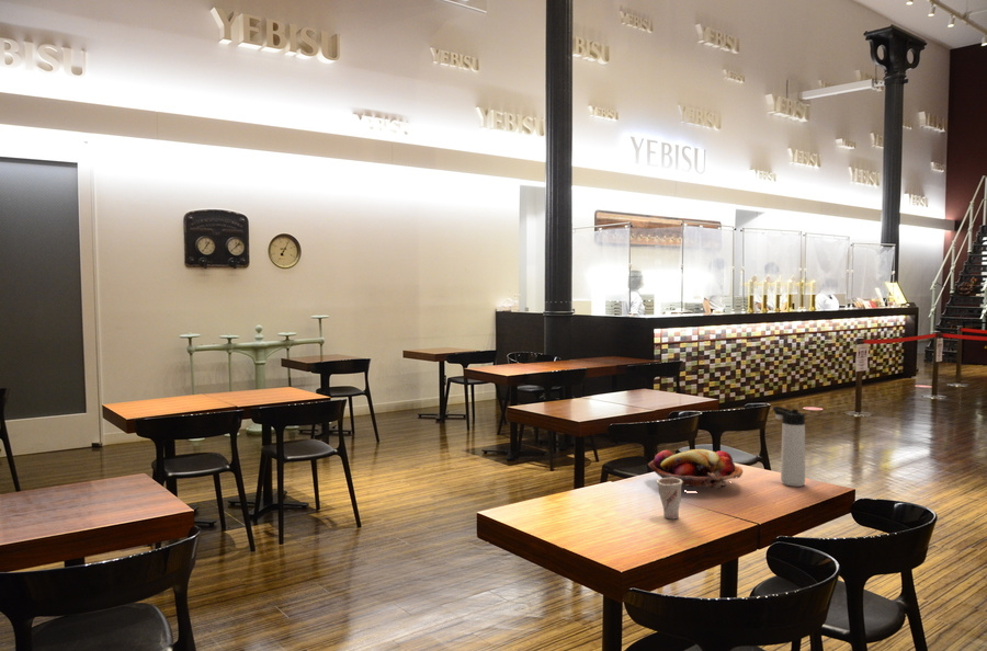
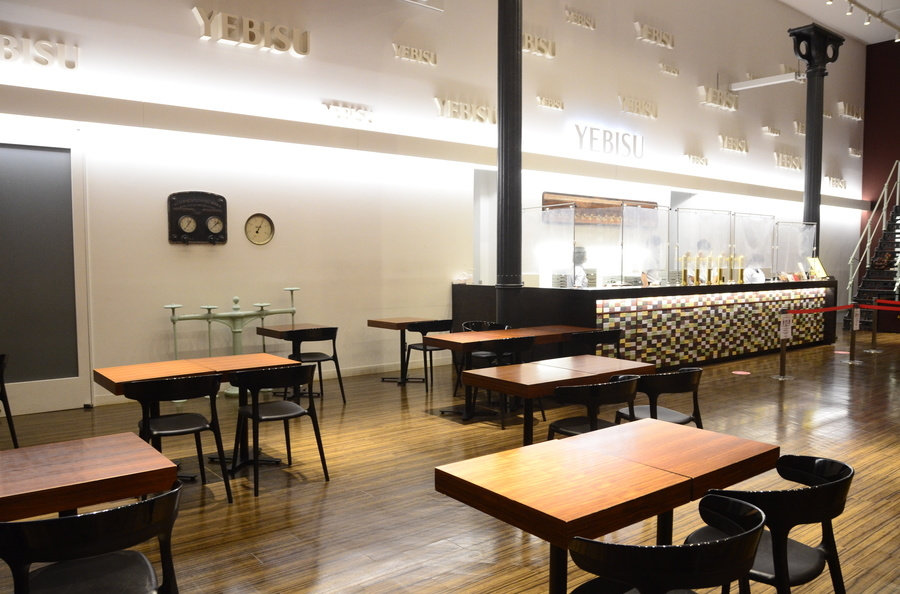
- fruit basket (696, 466)
- cup (669, 498)
- thermos bottle (787, 445)
